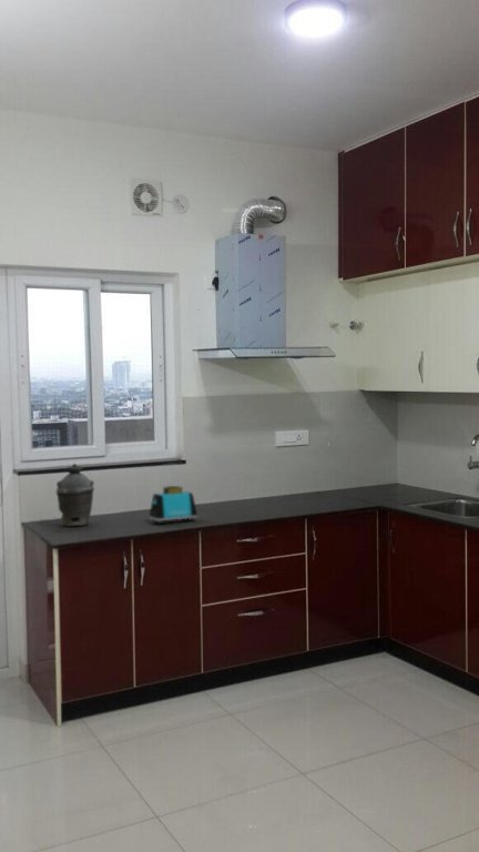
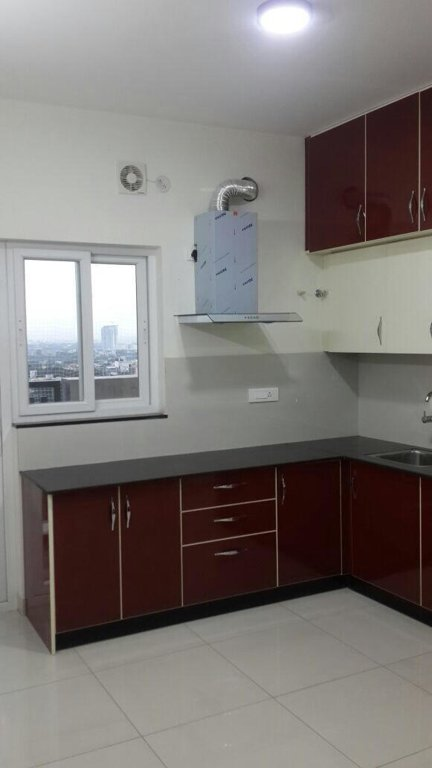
- kettle (74, 494)
- toaster (173, 504)
